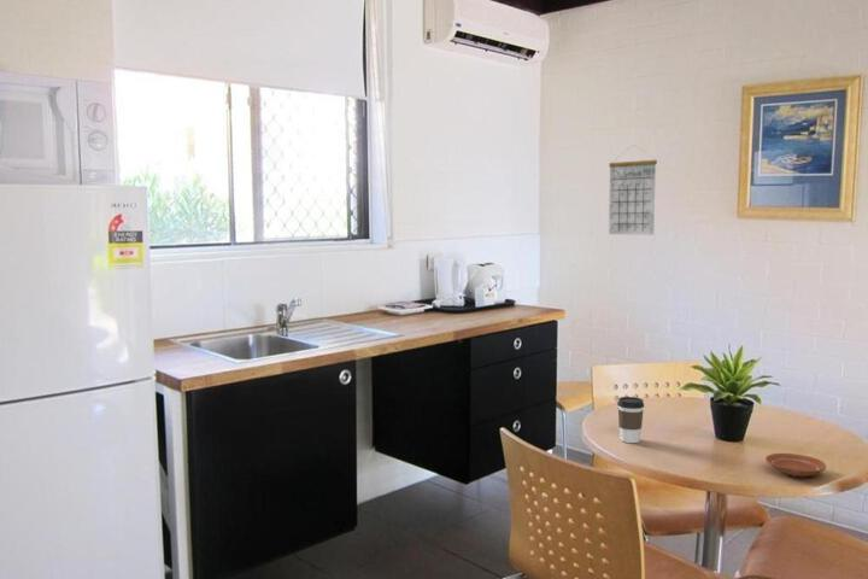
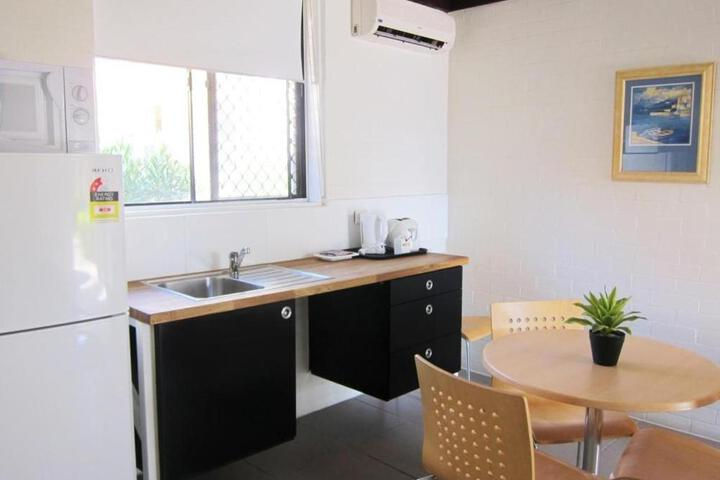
- plate (794, 467)
- coffee cup (629, 420)
- calendar (632, 189)
